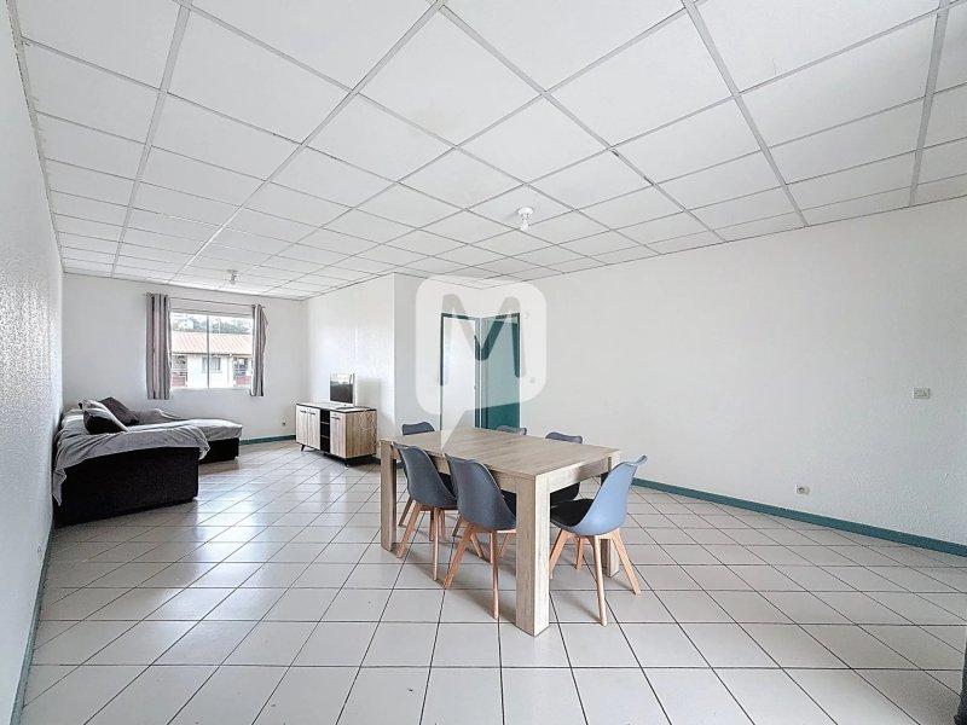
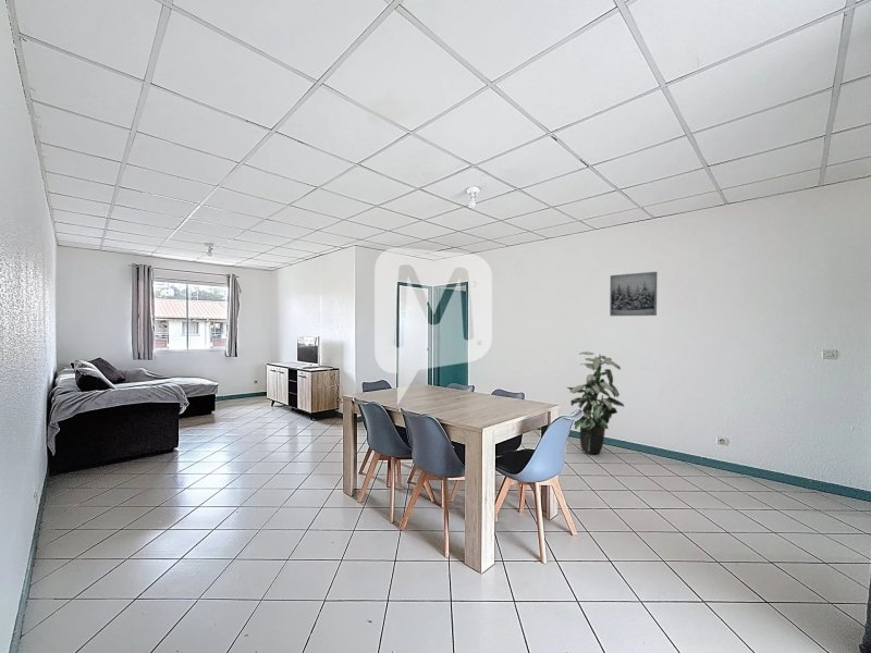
+ indoor plant (592, 401)
+ wall art (633, 294)
